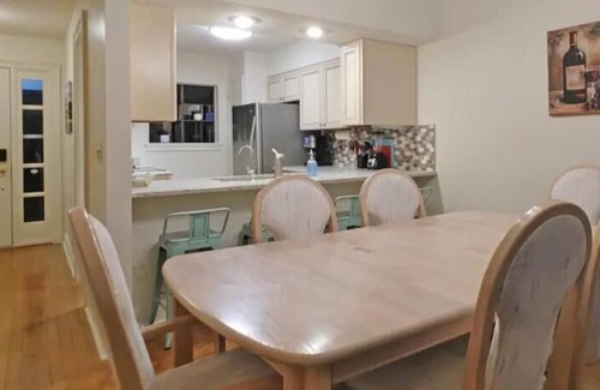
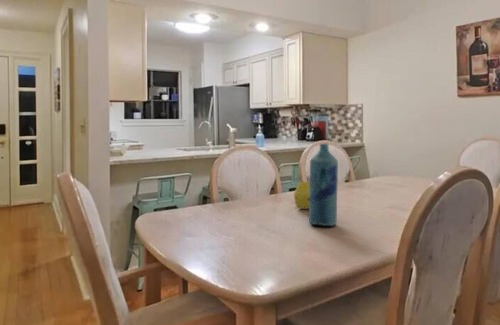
+ bottle (323, 184)
+ fruit (304, 195)
